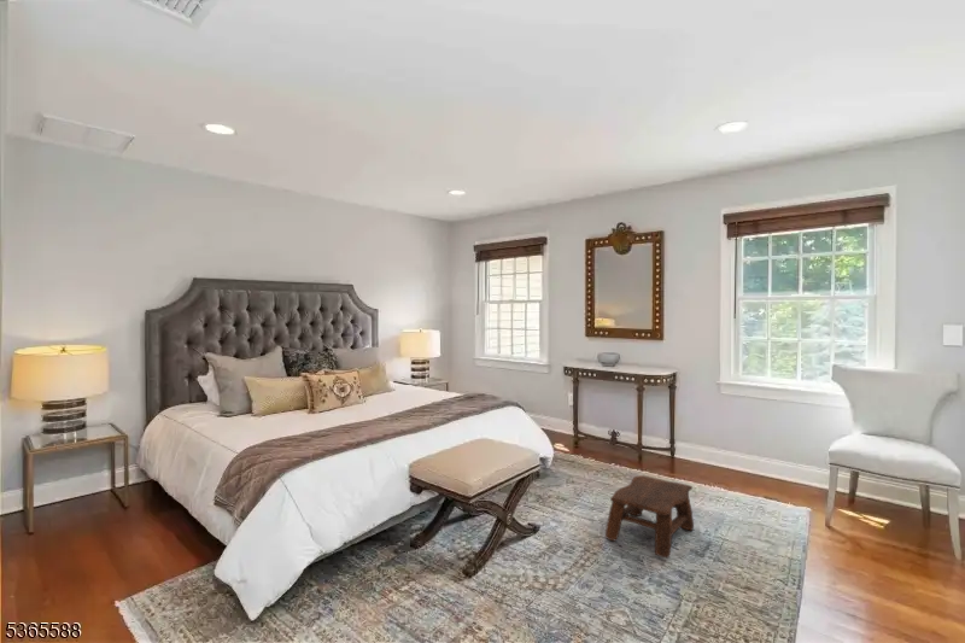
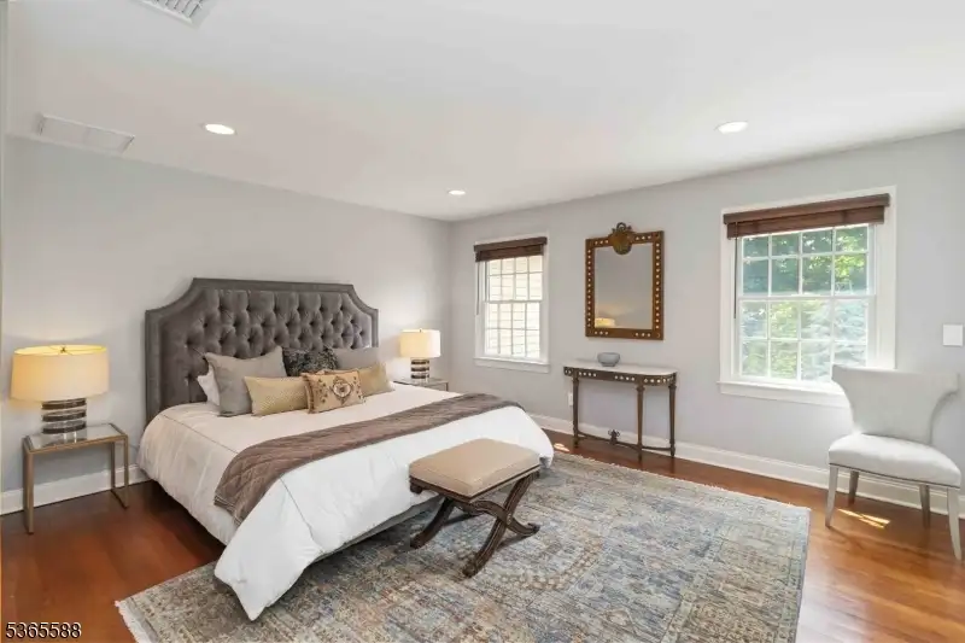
- stool (648, 510)
